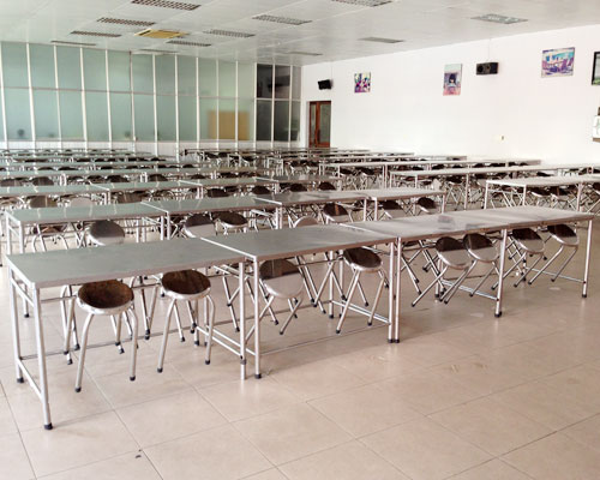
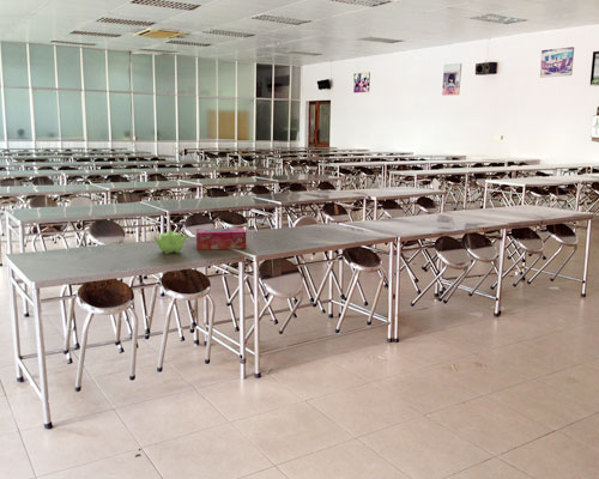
+ tissue box (220, 238)
+ teapot (170, 241)
